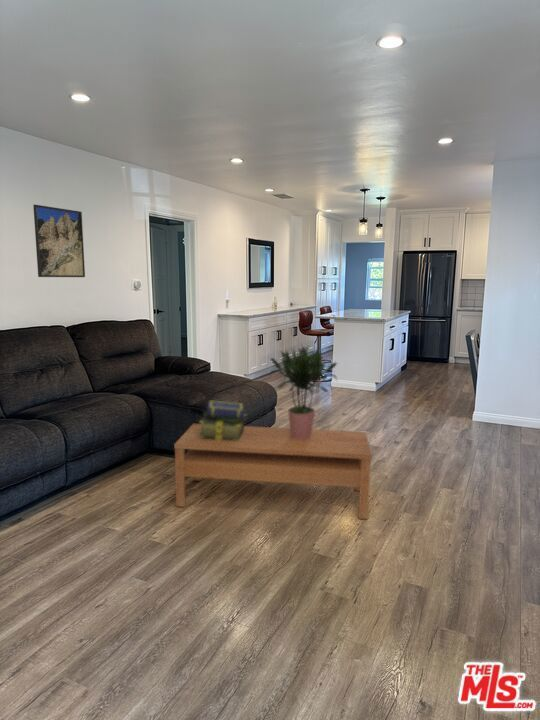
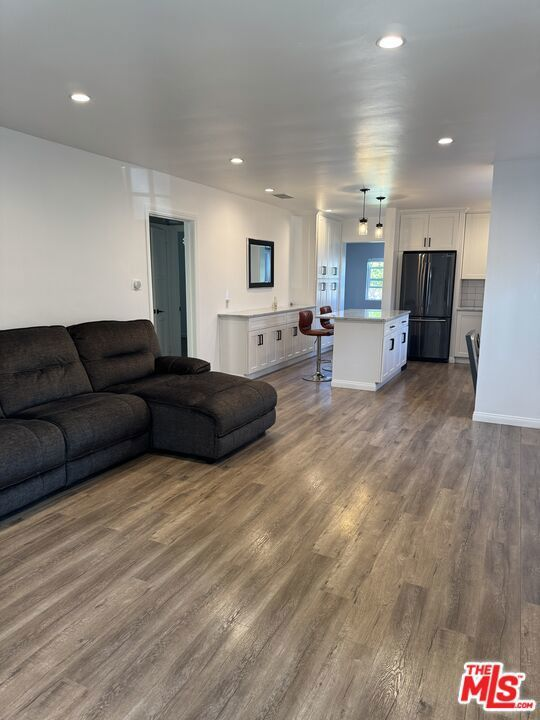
- stack of books (224, 418)
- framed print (60, 243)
- coffee table (273, 467)
- potted plant (306, 393)
